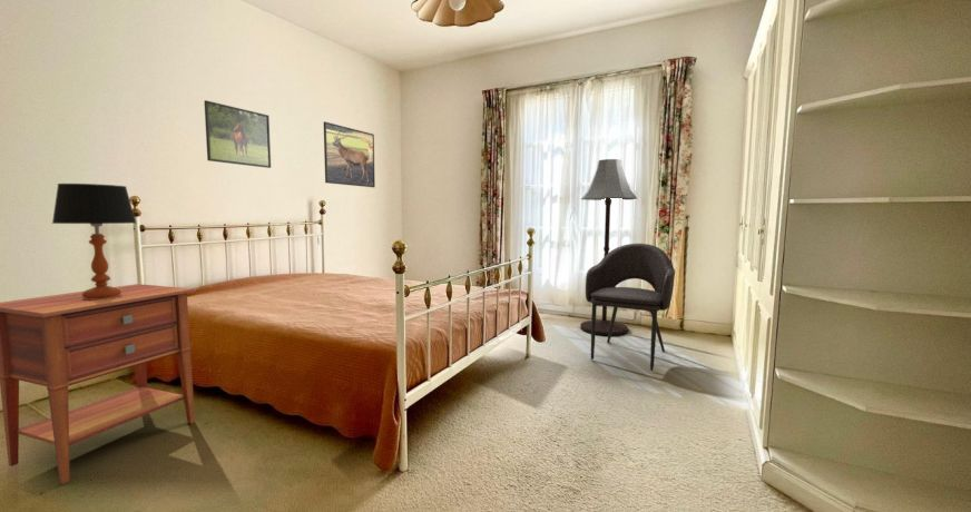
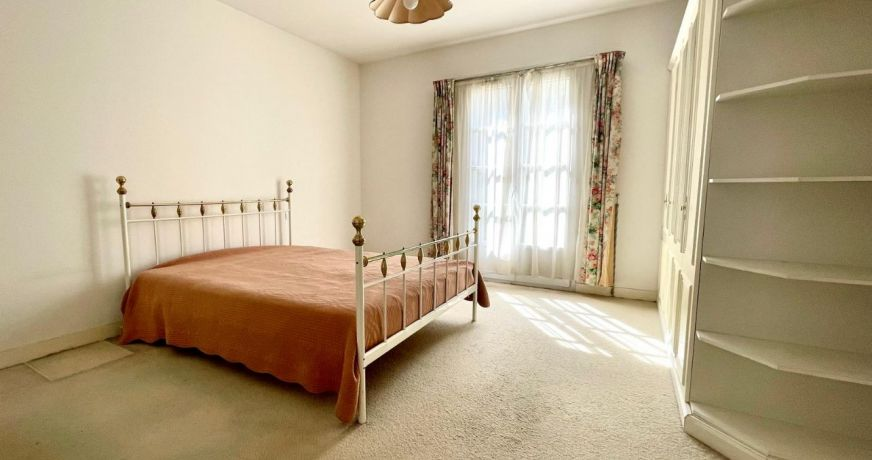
- floor lamp (606, 246)
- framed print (239, 136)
- table lamp (97, 242)
- nightstand (105, 370)
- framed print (351, 157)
- armchair (630, 301)
